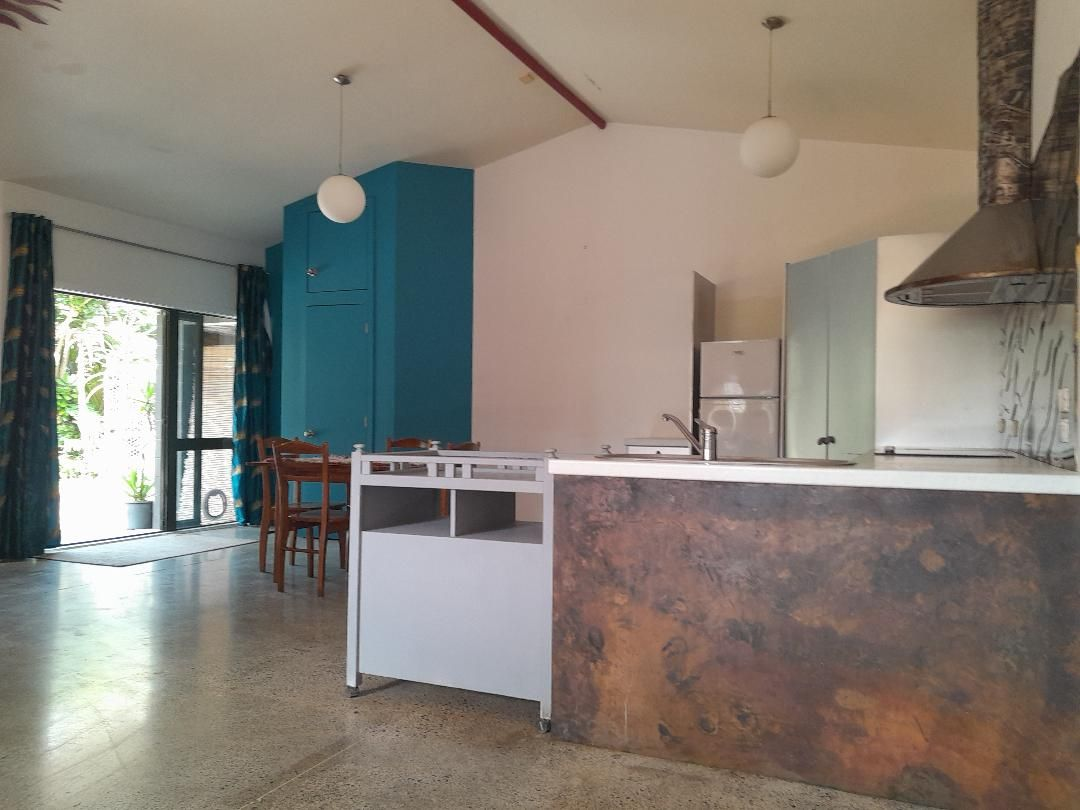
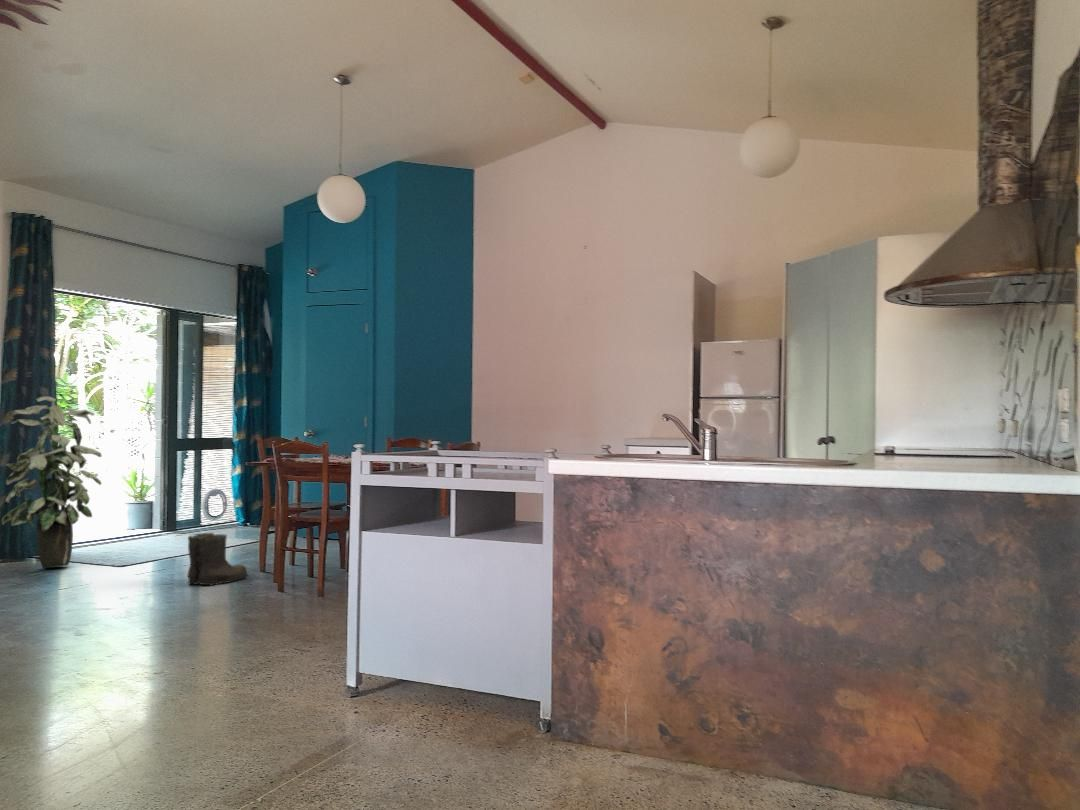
+ boots (217, 556)
+ indoor plant (50, 481)
